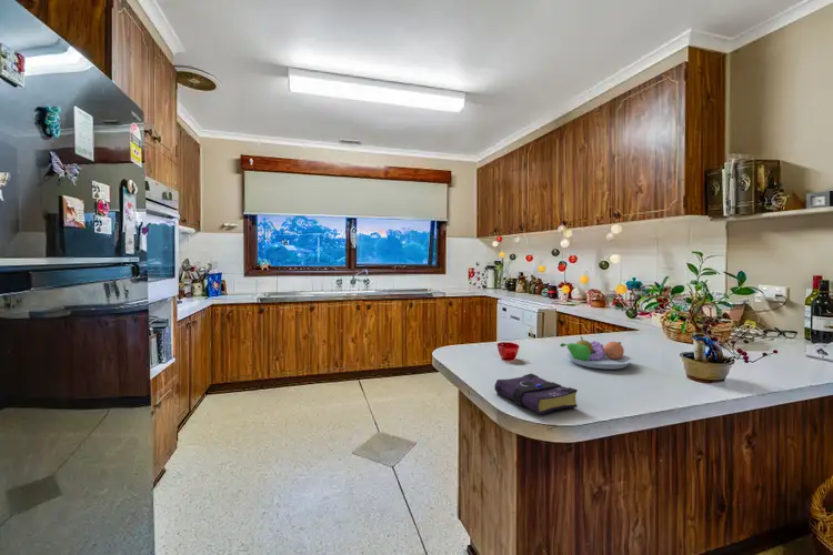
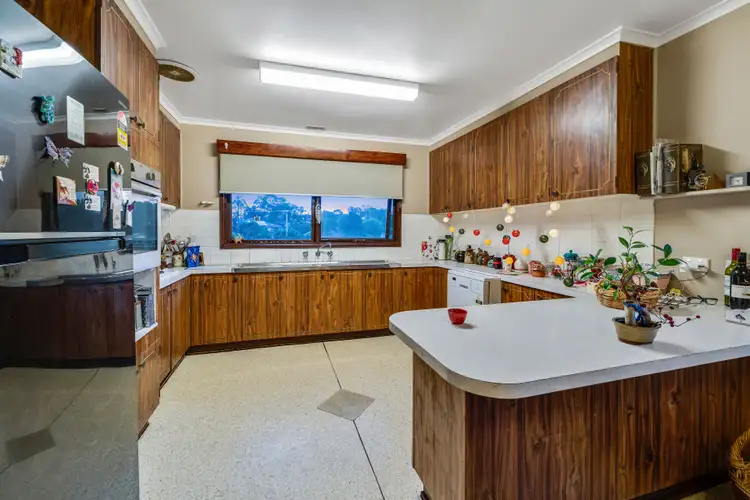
- fruit bowl (595, 351)
- book (533, 392)
